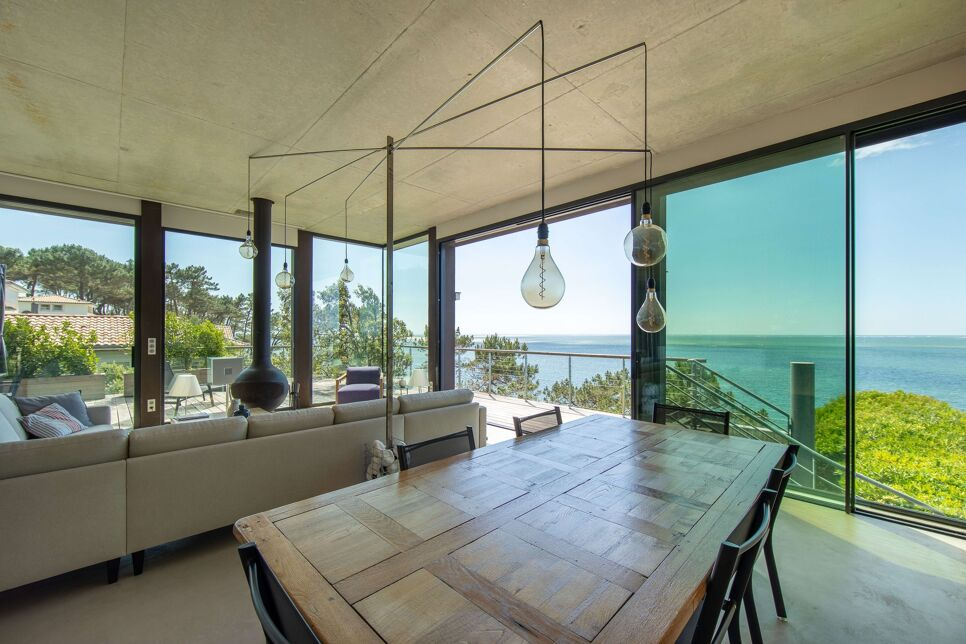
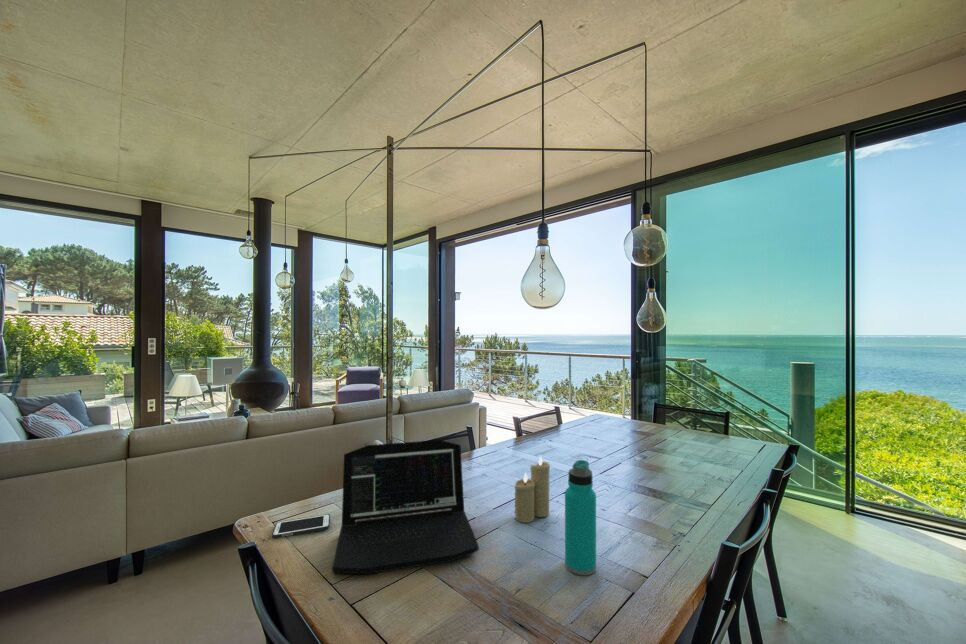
+ candle (532, 486)
+ water bottle (580, 514)
+ laptop (406, 498)
+ cell phone (302, 525)
